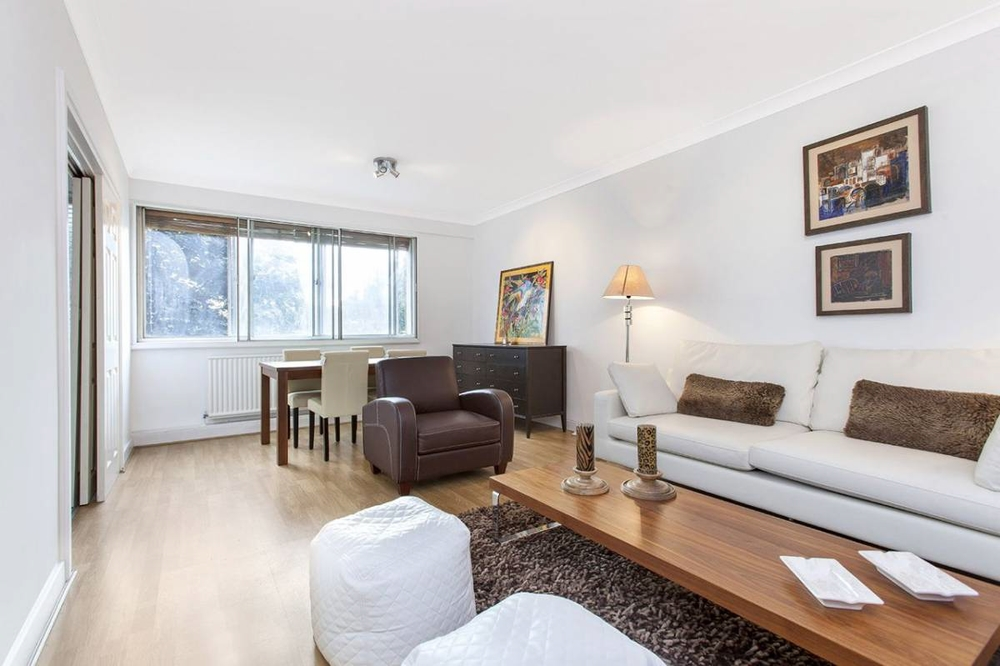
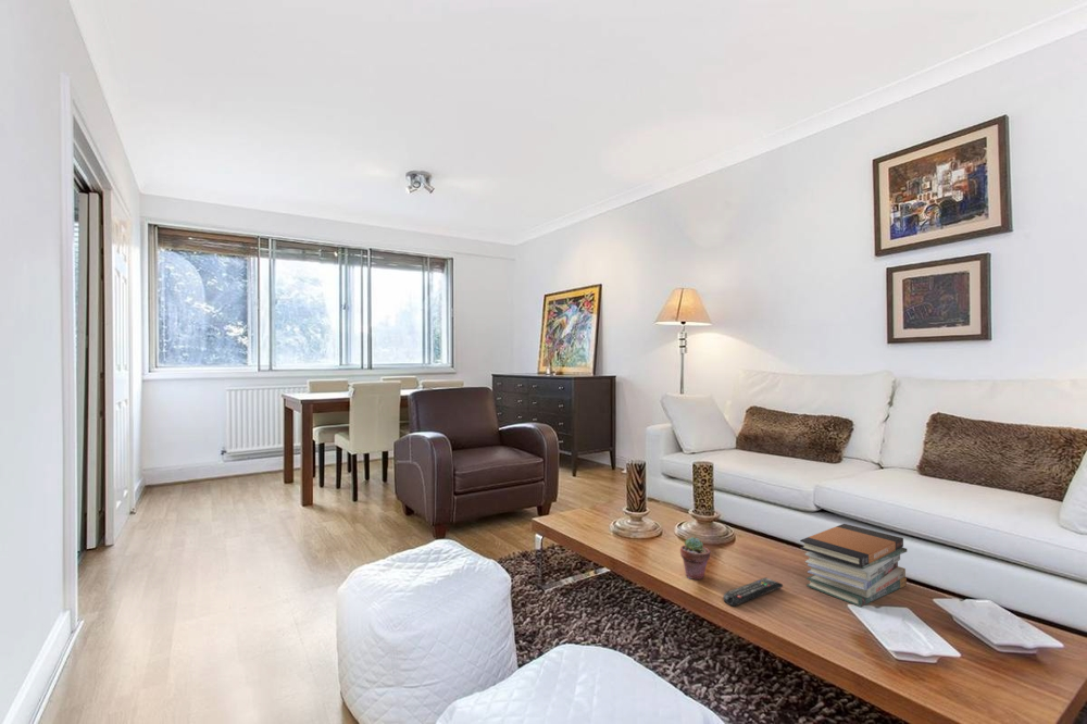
+ remote control (753, 590)
+ potted succulent (695, 557)
+ book stack (853, 562)
